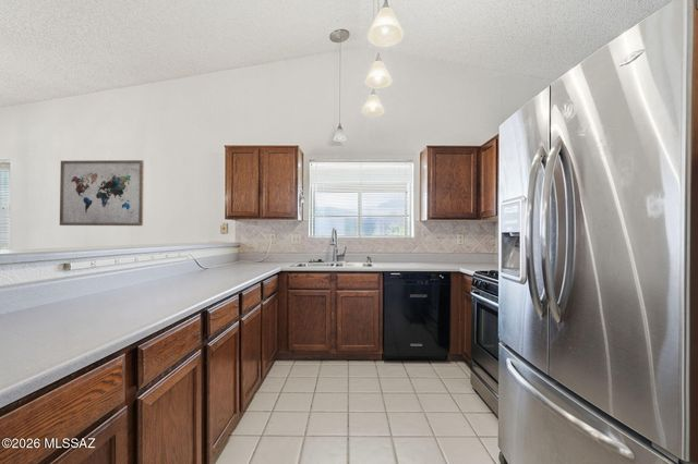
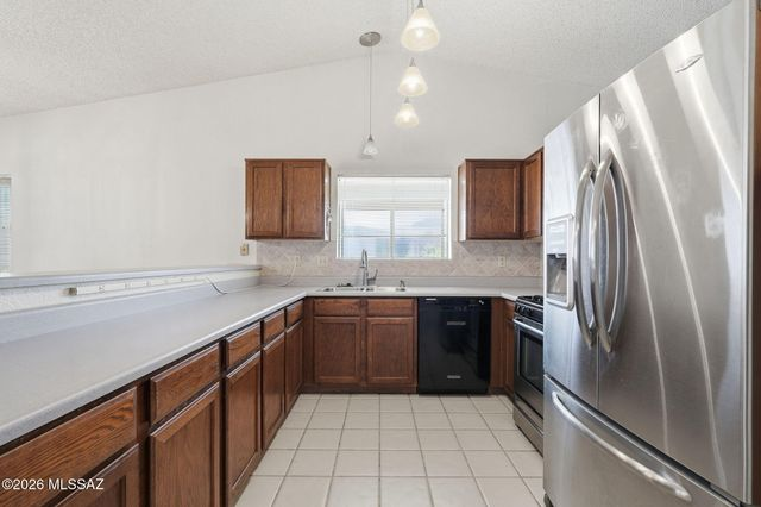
- wall art (101, 193)
